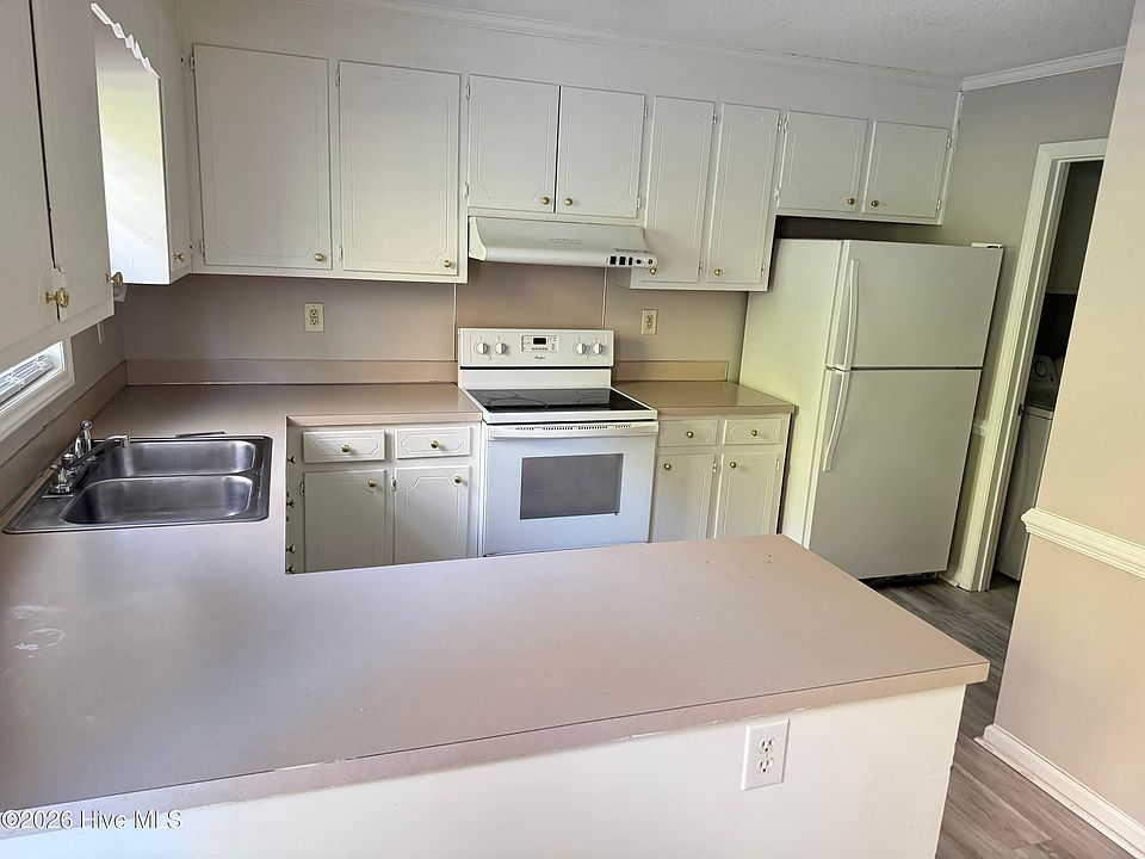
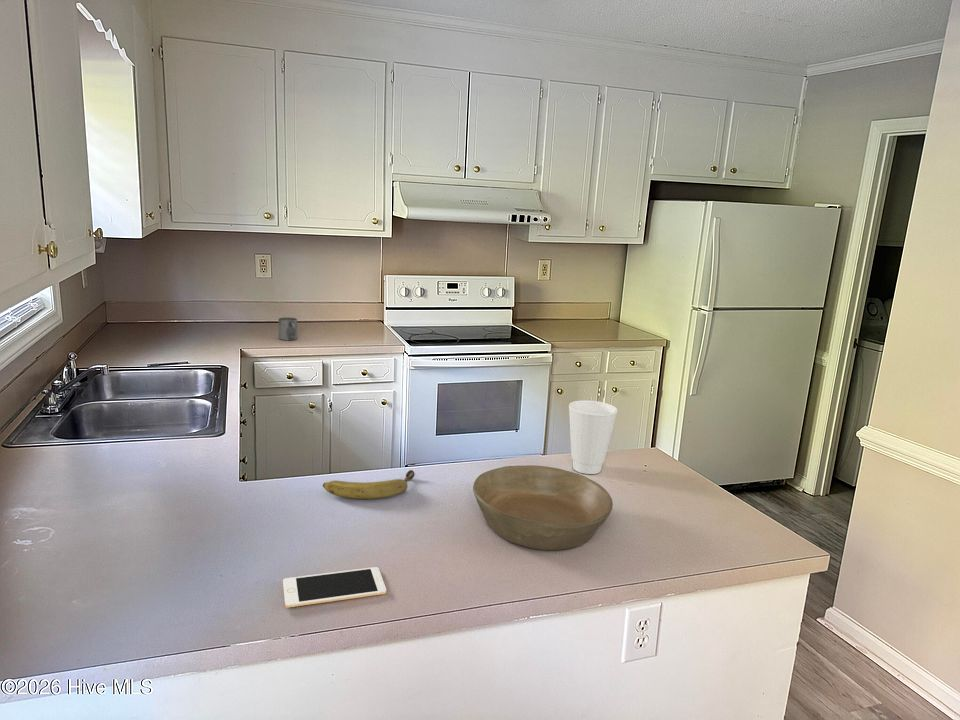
+ fruit (369, 482)
+ mug (289, 329)
+ cell phone (334, 586)
+ cup (590, 438)
+ bowl (542, 506)
